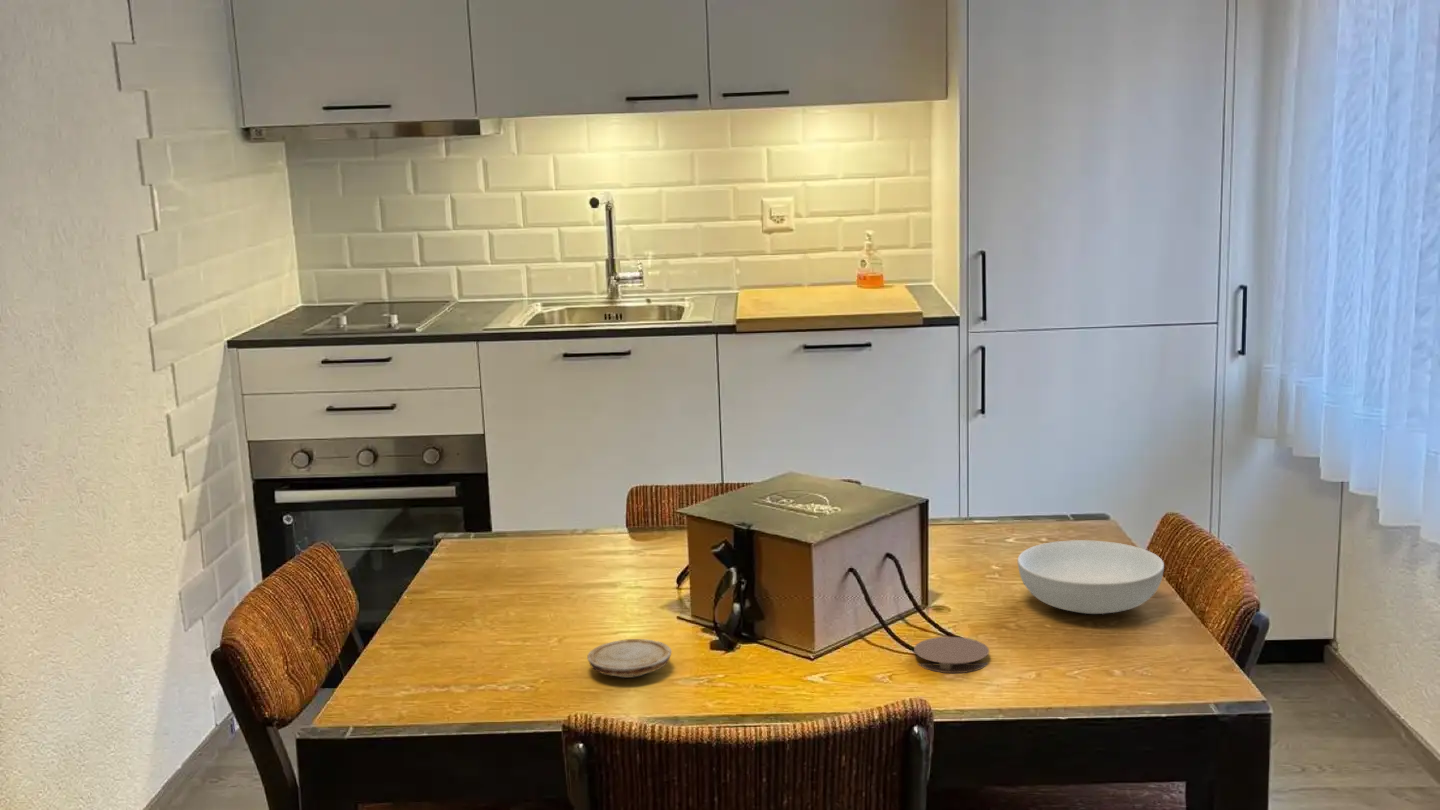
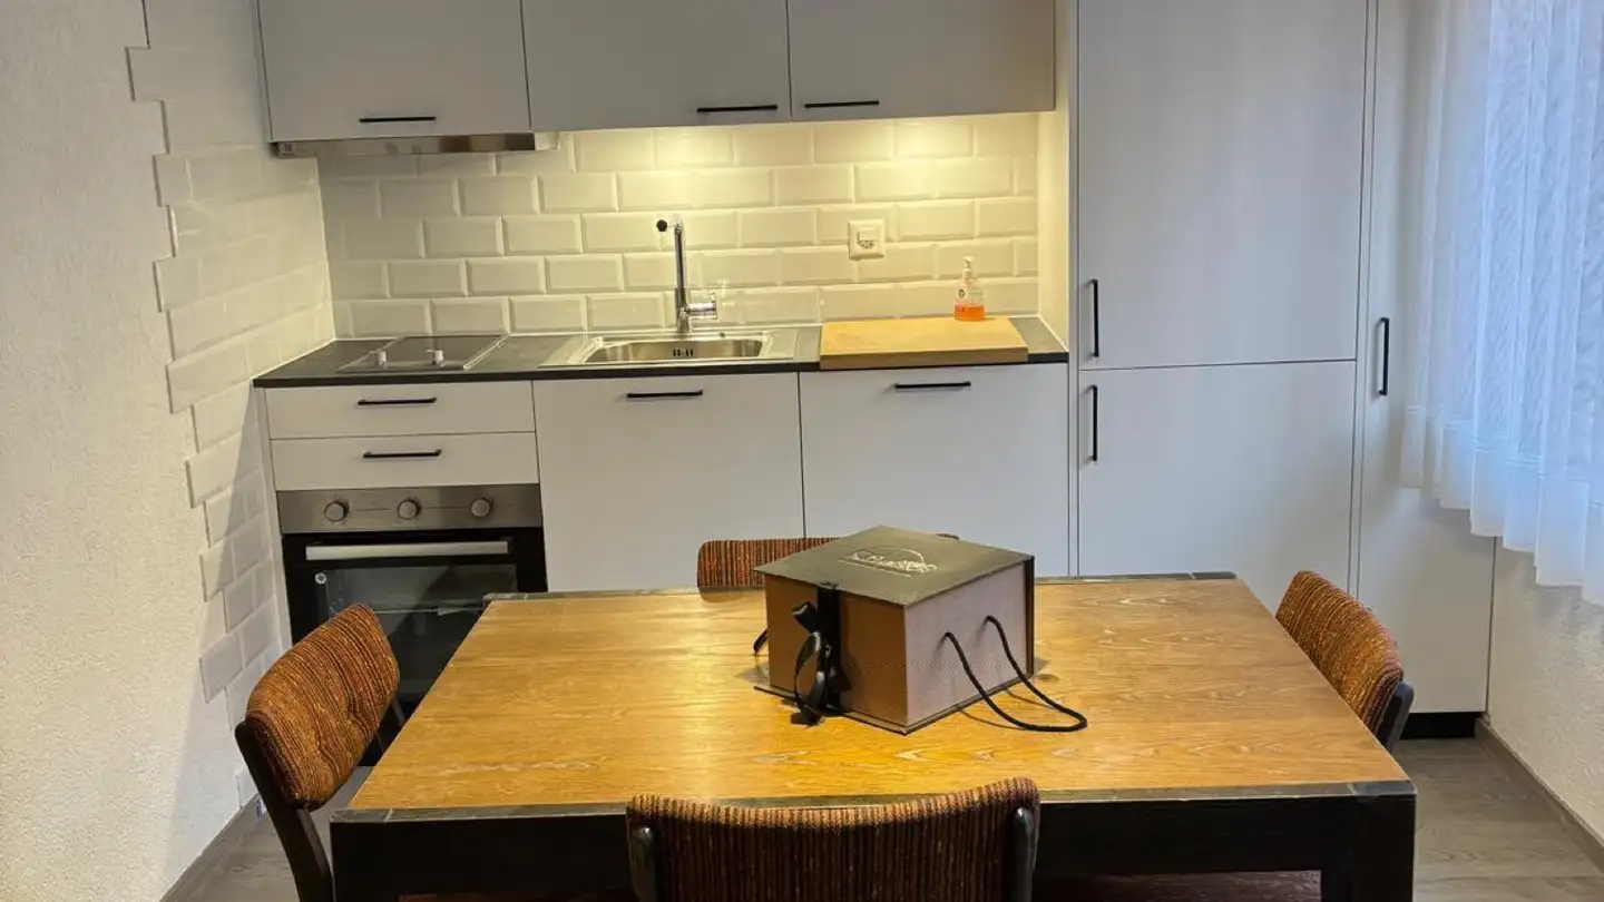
- coaster (951, 654)
- wood slice (629, 661)
- serving bowl (1089, 582)
